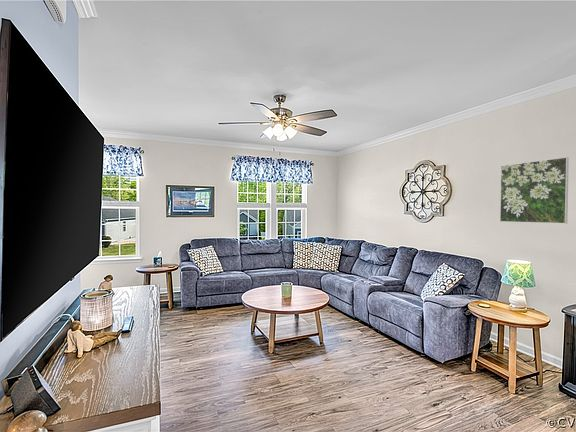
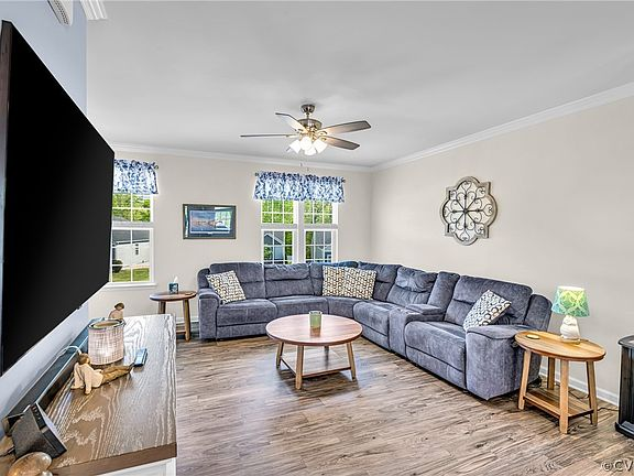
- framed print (531, 192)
